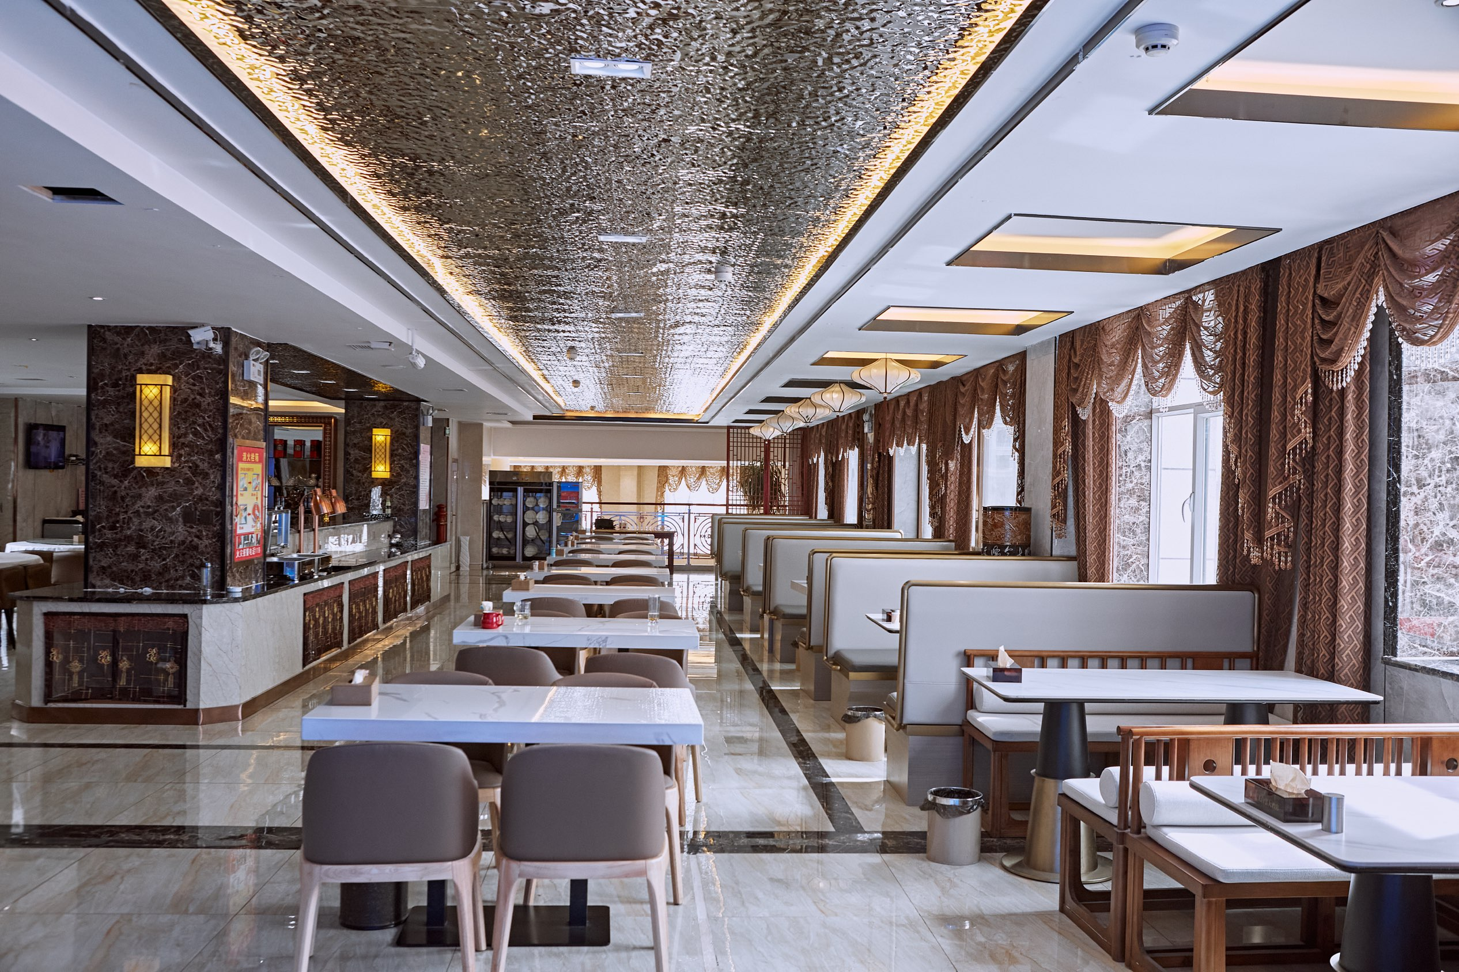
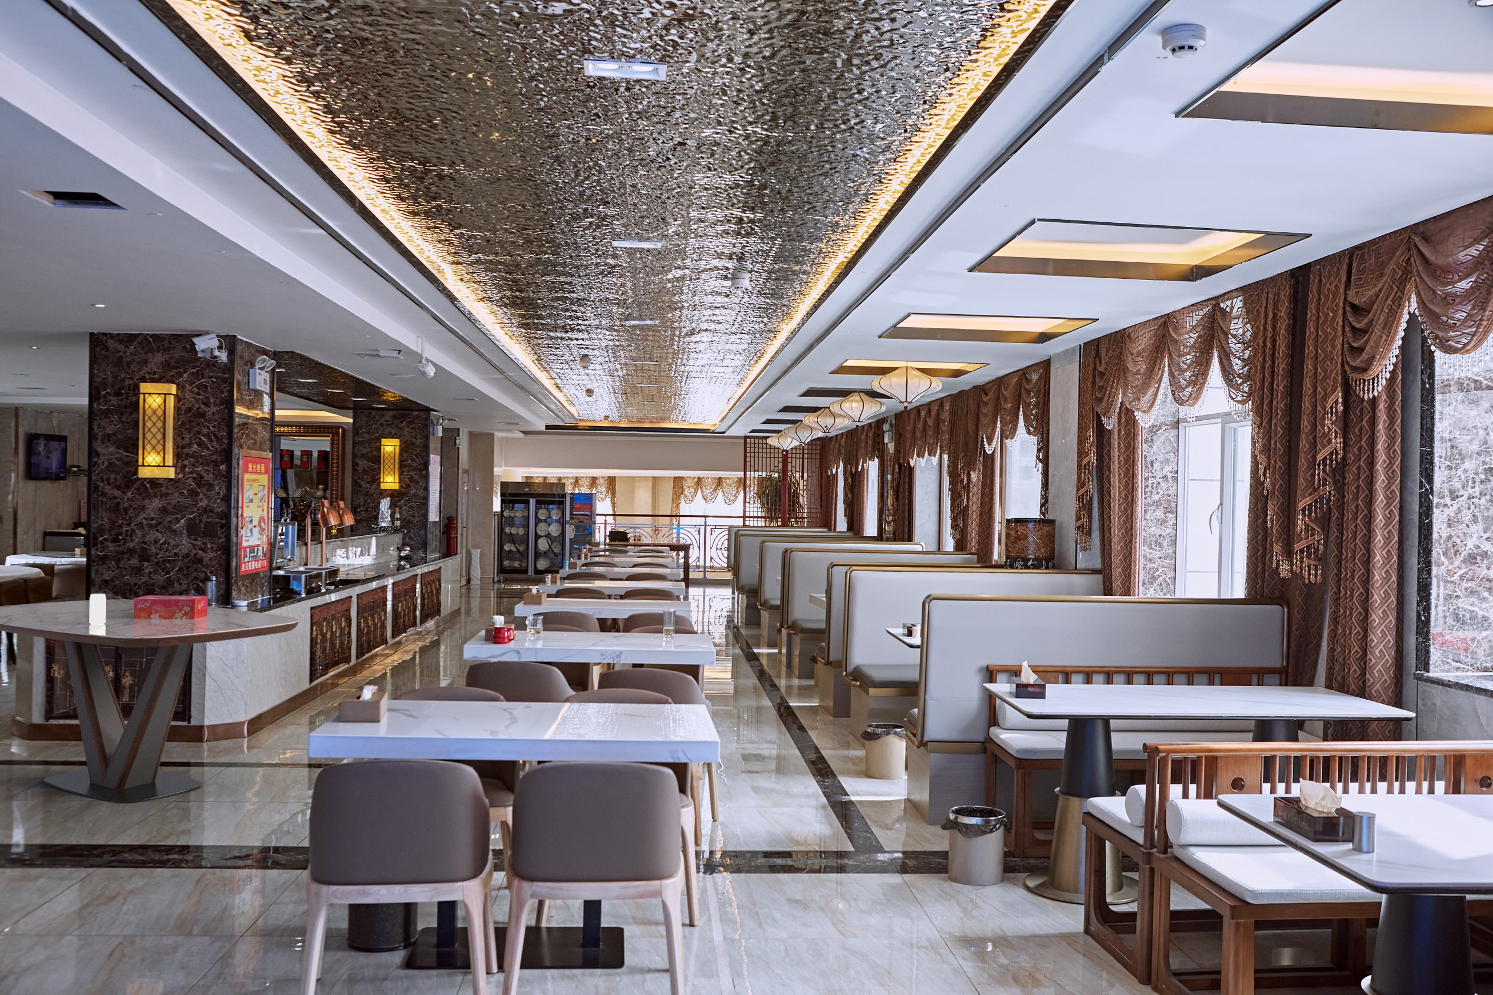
+ dining table (118, 702)
+ tissue box (171, 606)
+ drinking glass (98, 609)
